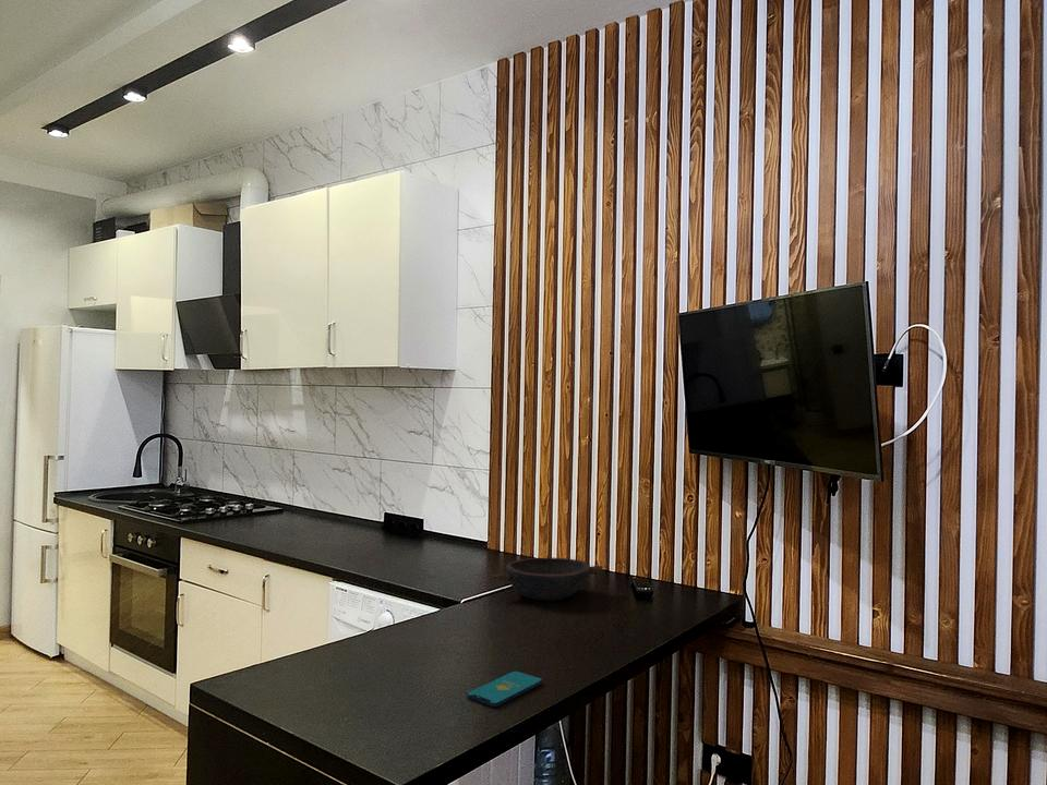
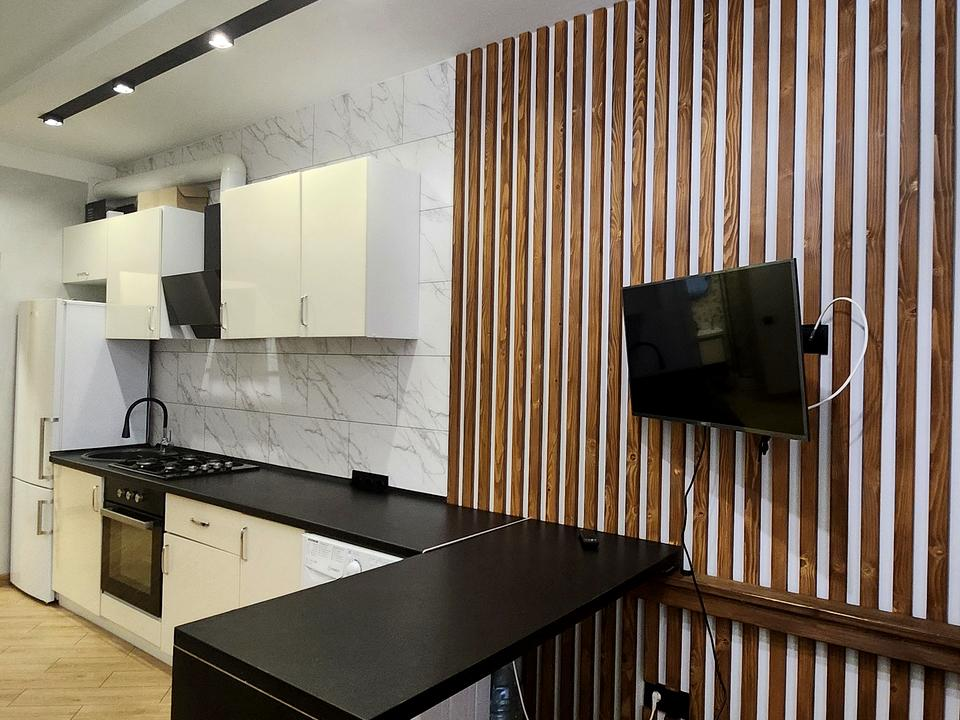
- smartphone (505, 688)
- bowl (547, 579)
